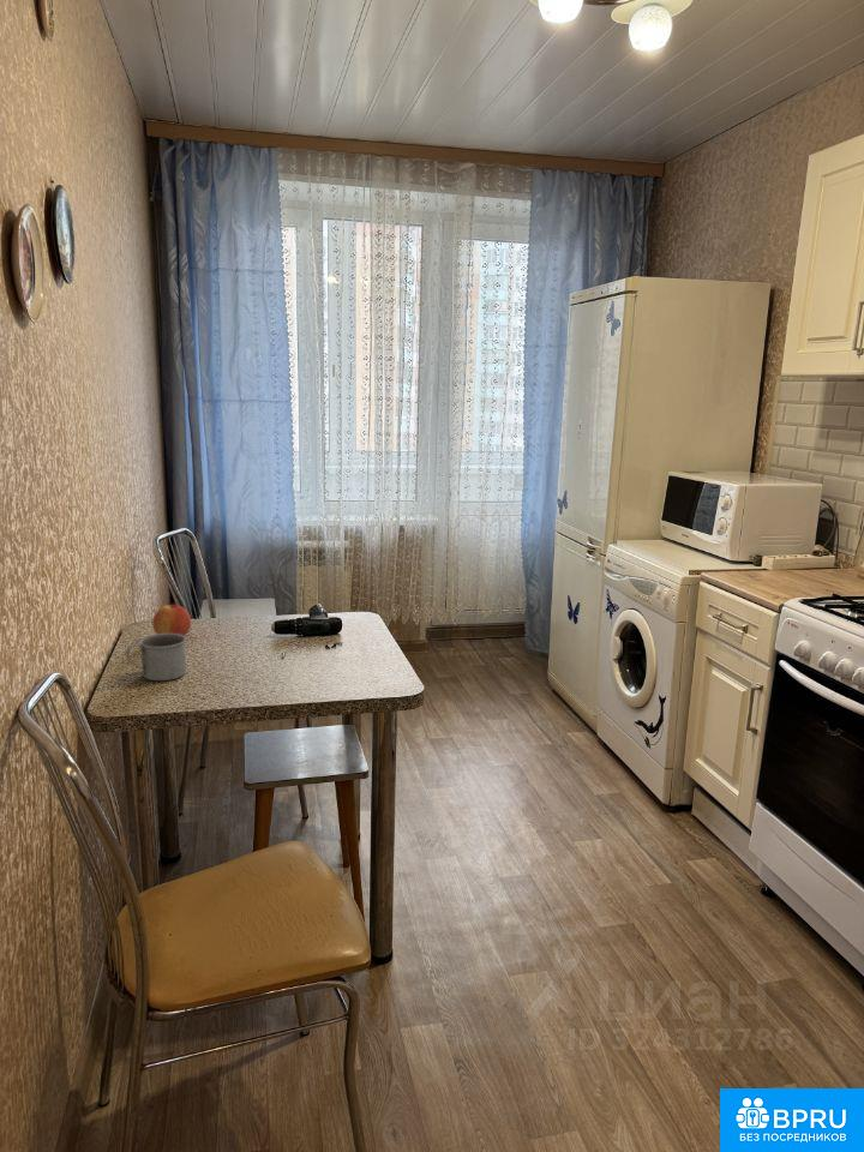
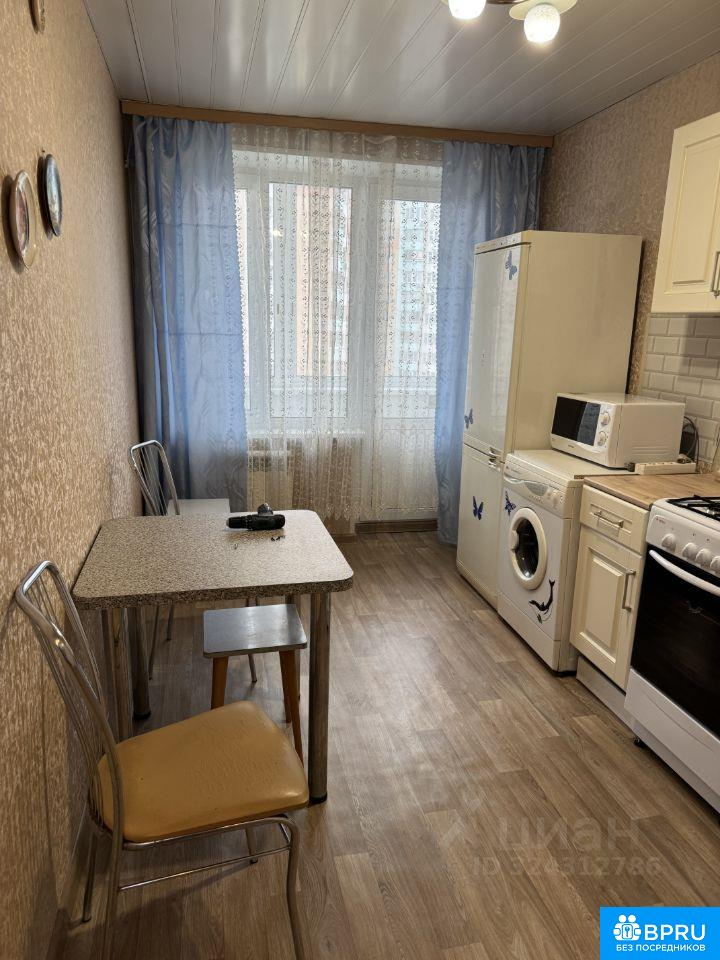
- apple (172, 620)
- mug (160, 656)
